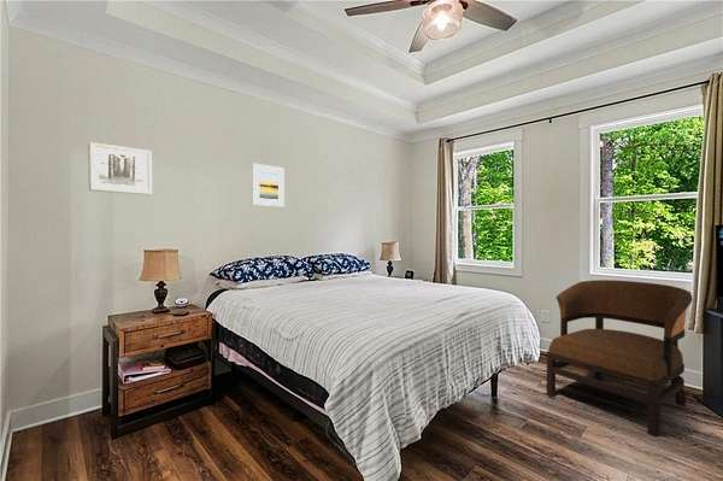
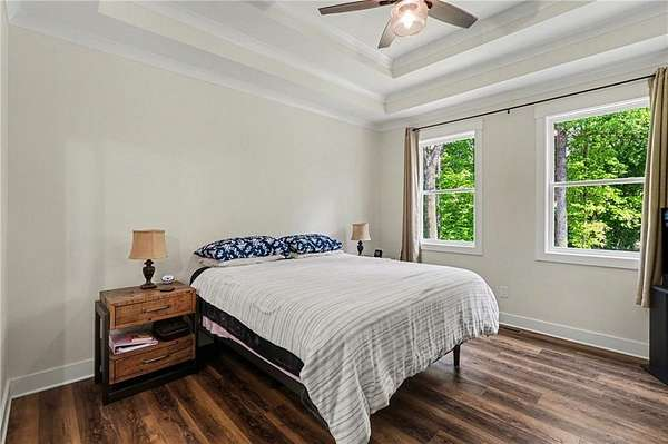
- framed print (269, 186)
- wall art (122, 169)
- armchair (618, 342)
